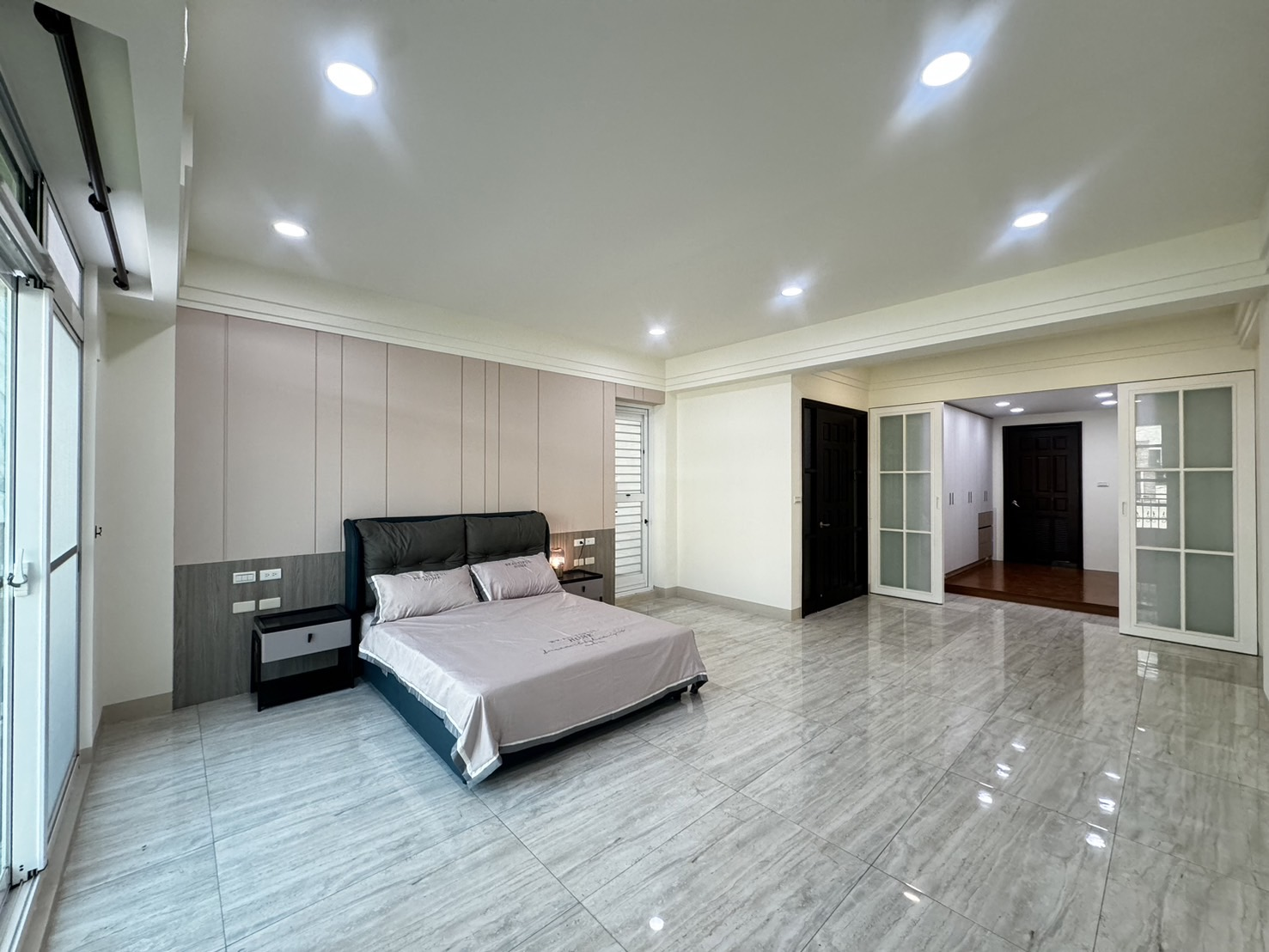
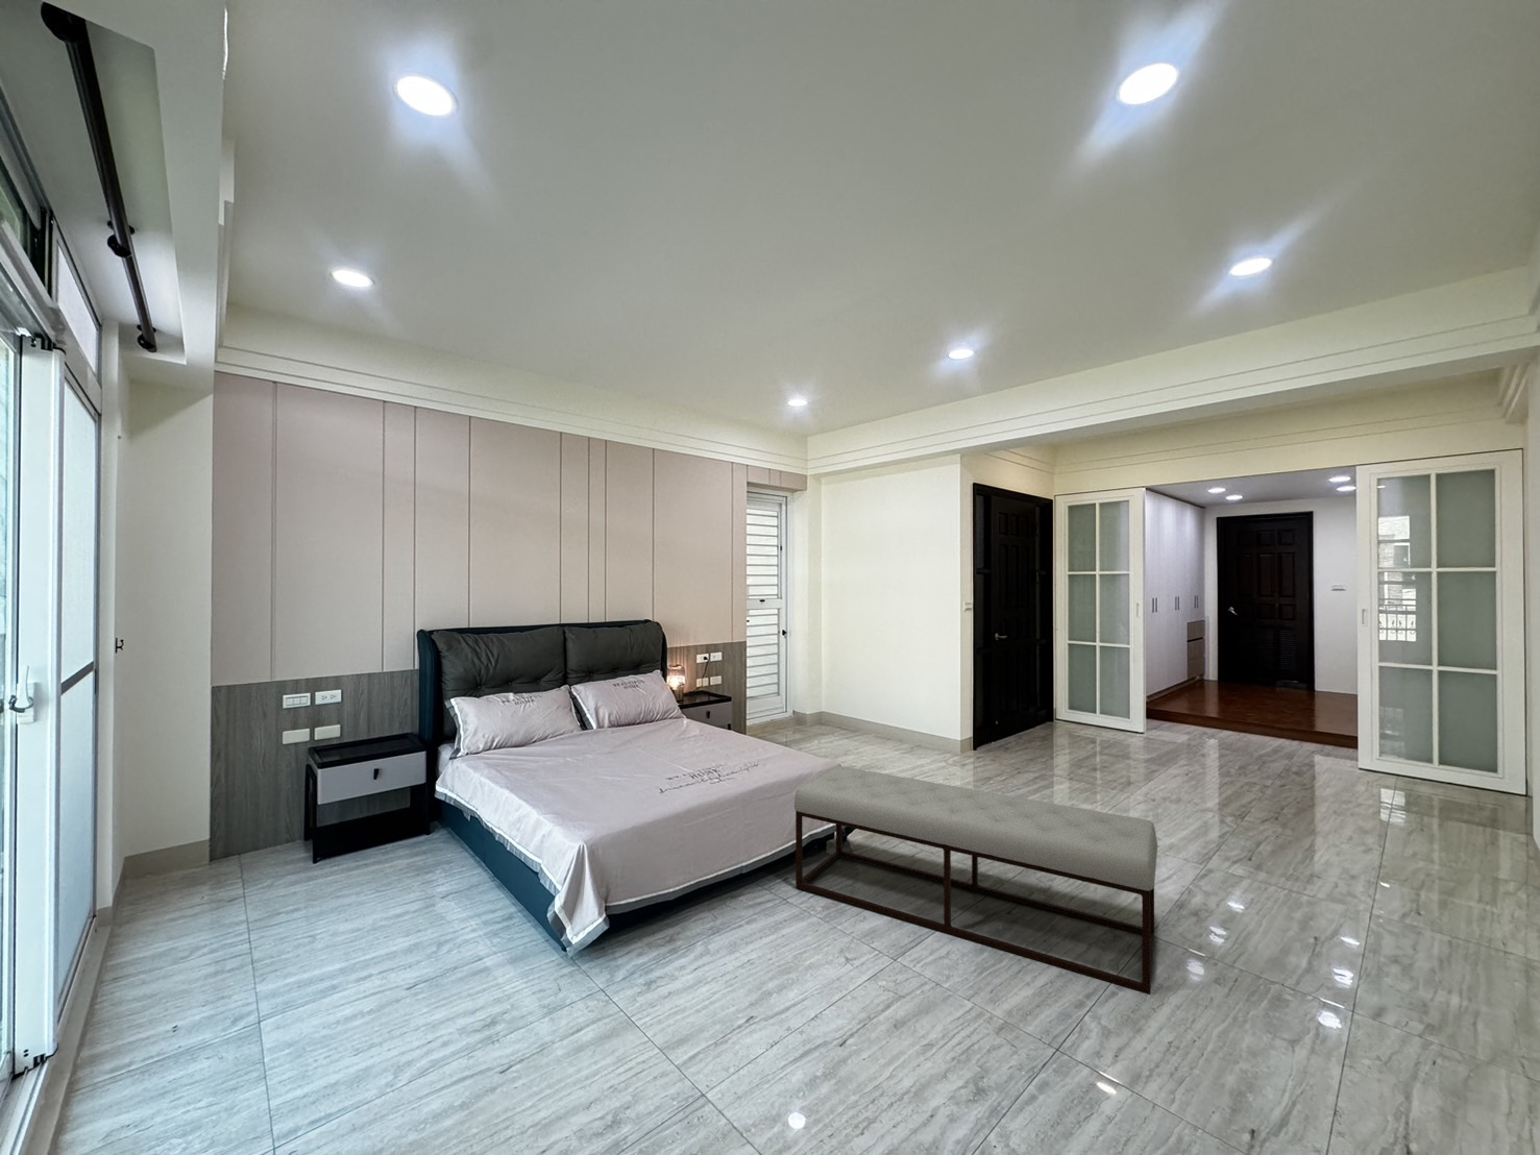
+ bench (961, 853)
